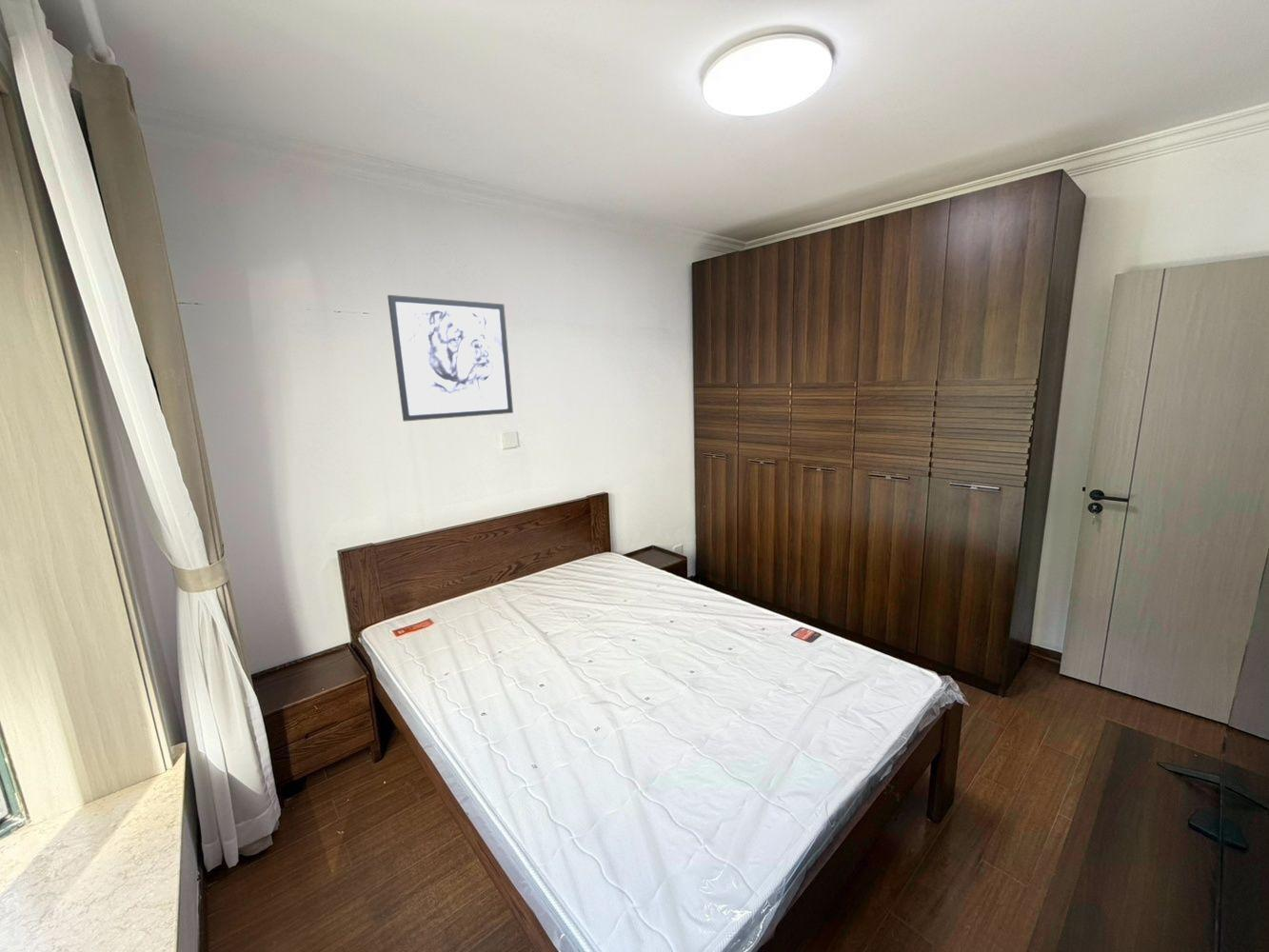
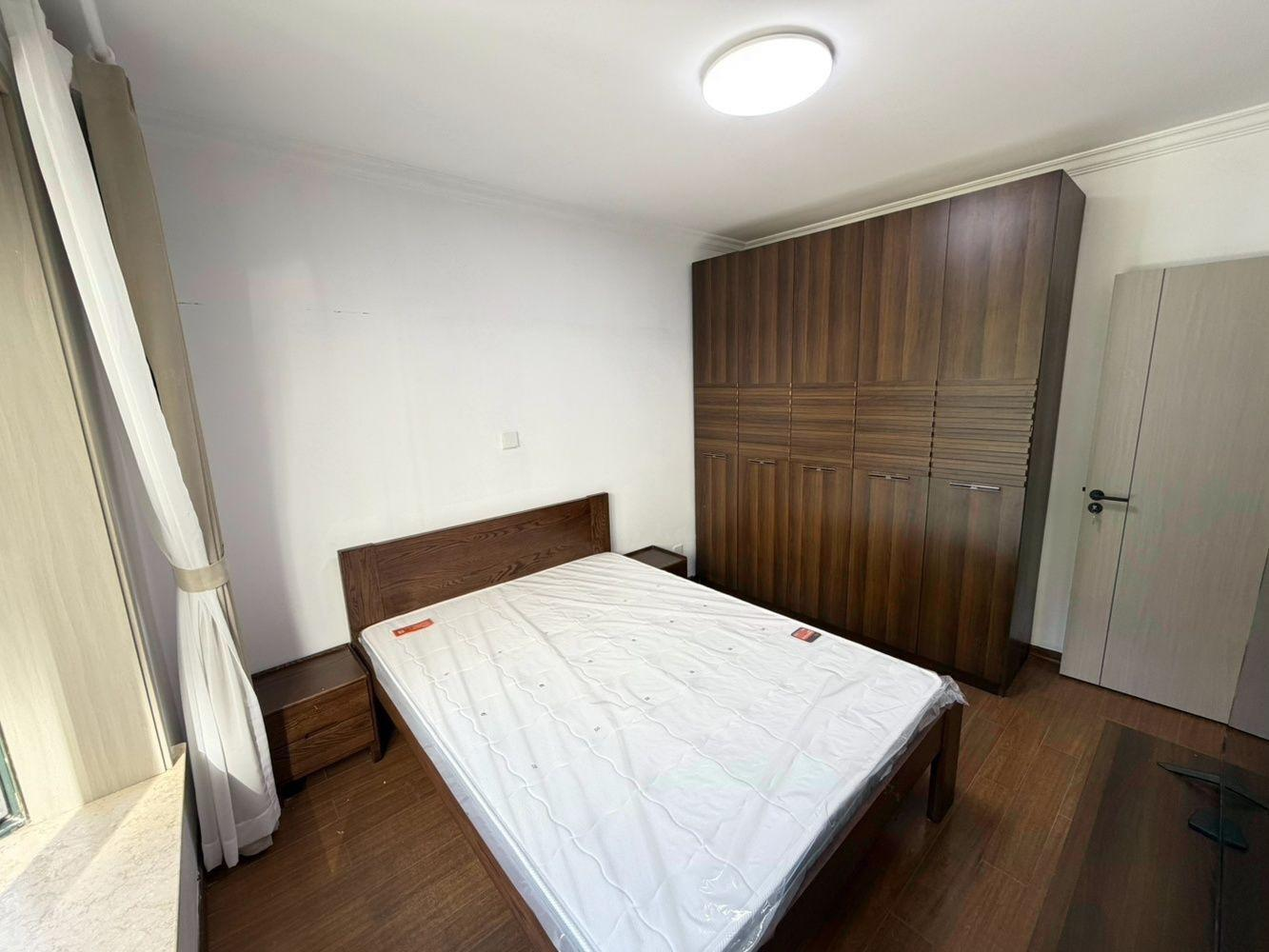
- wall art (456, 359)
